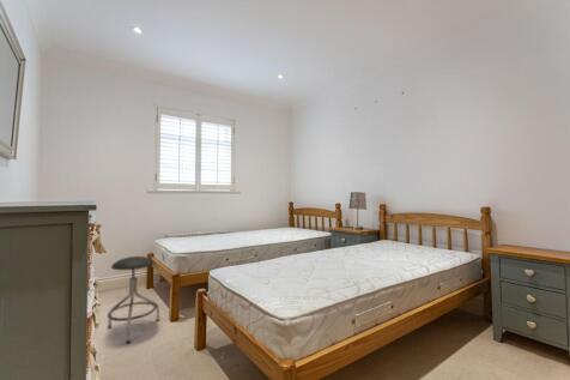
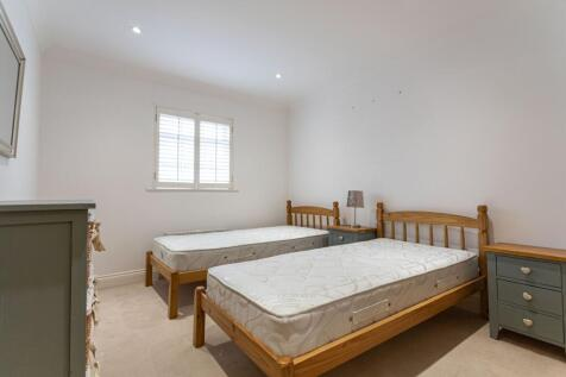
- stool (132, 294)
